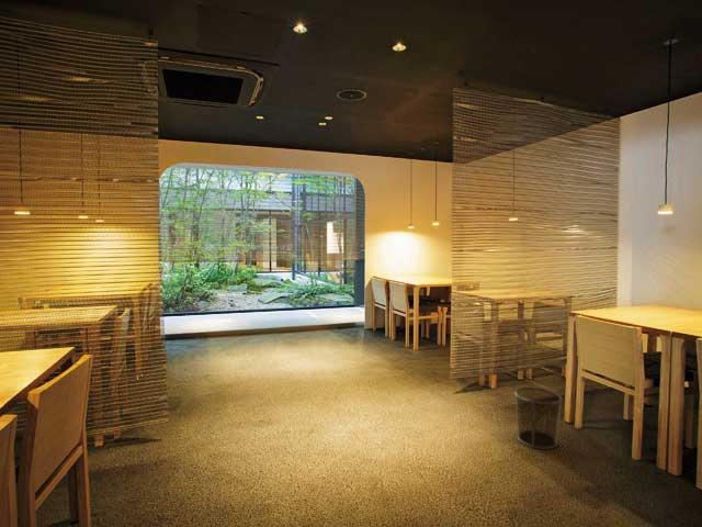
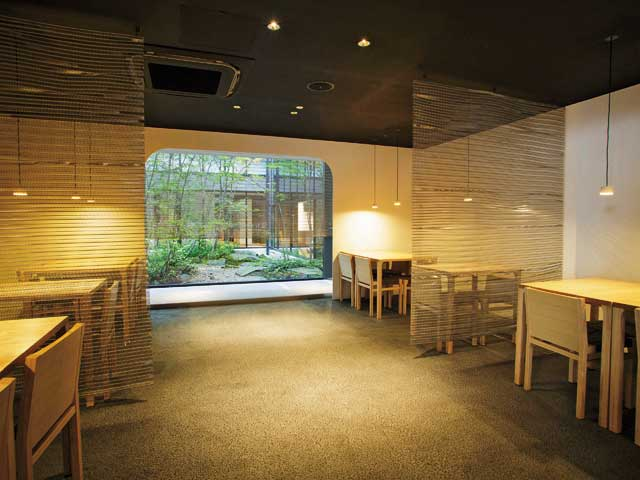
- waste bin (536, 417)
